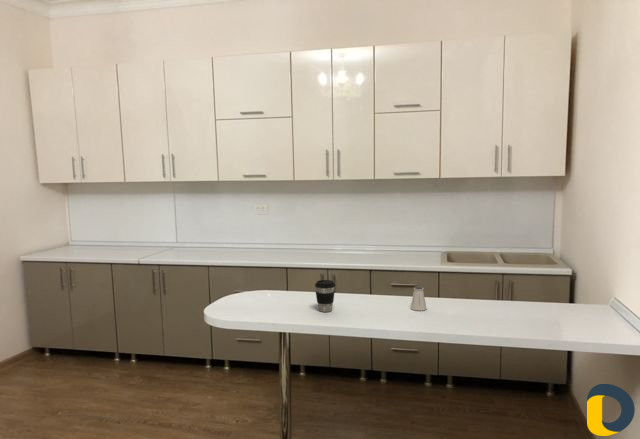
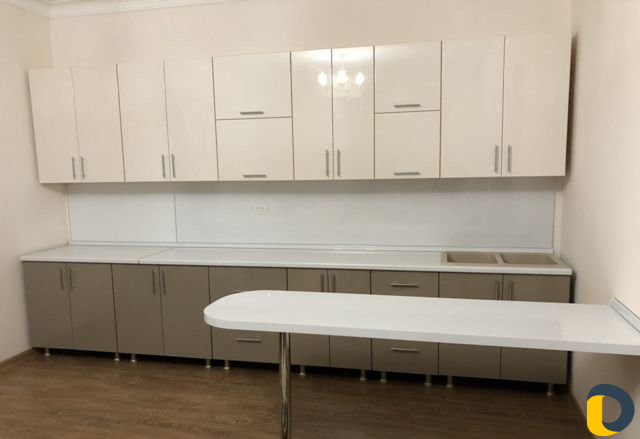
- saltshaker (418, 297)
- coffee cup (325, 295)
